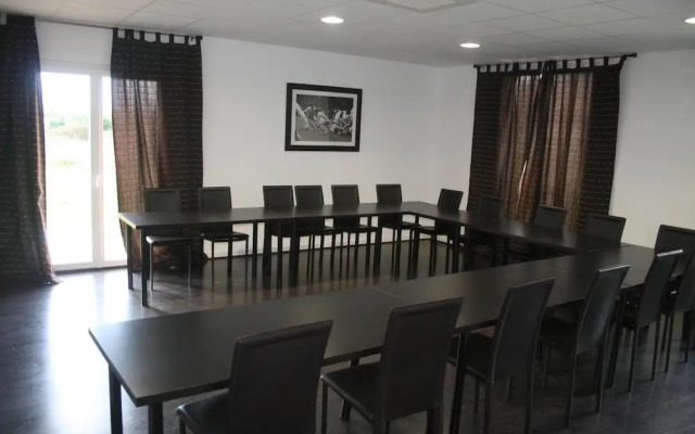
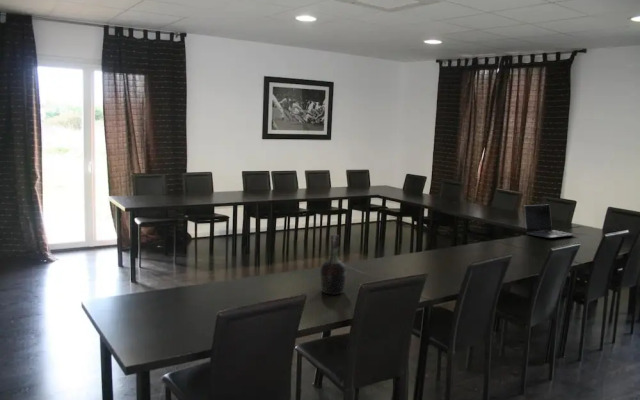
+ laptop computer (549, 221)
+ cognac bottle (333, 263)
